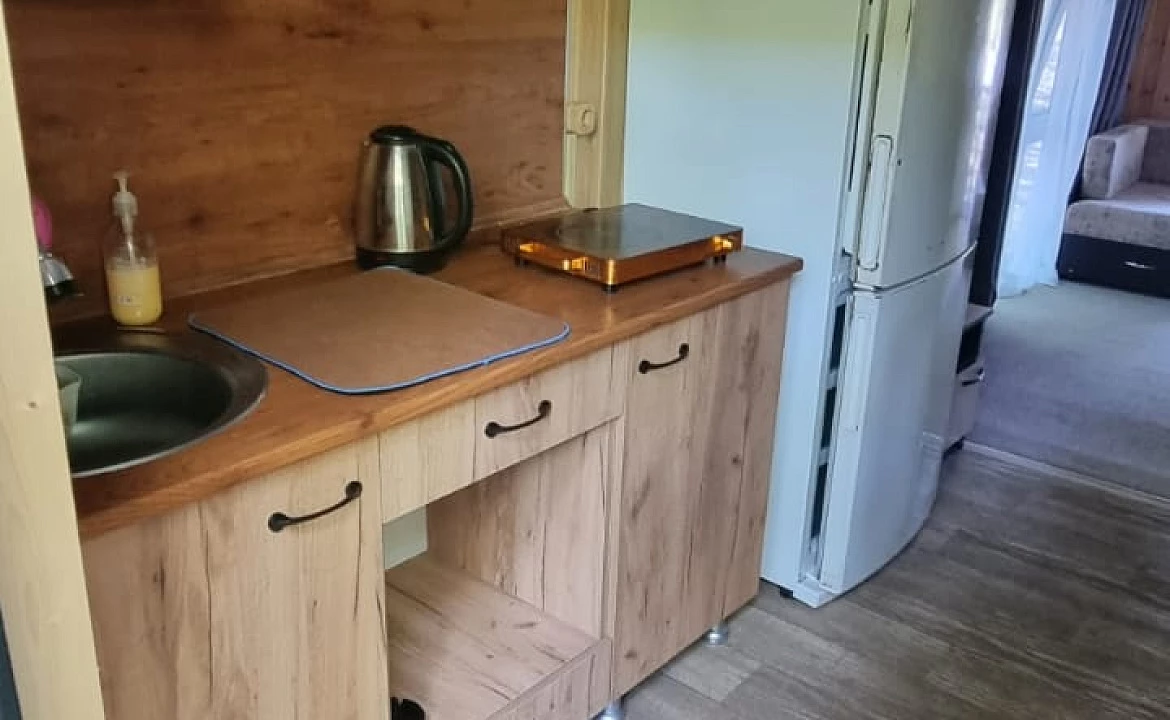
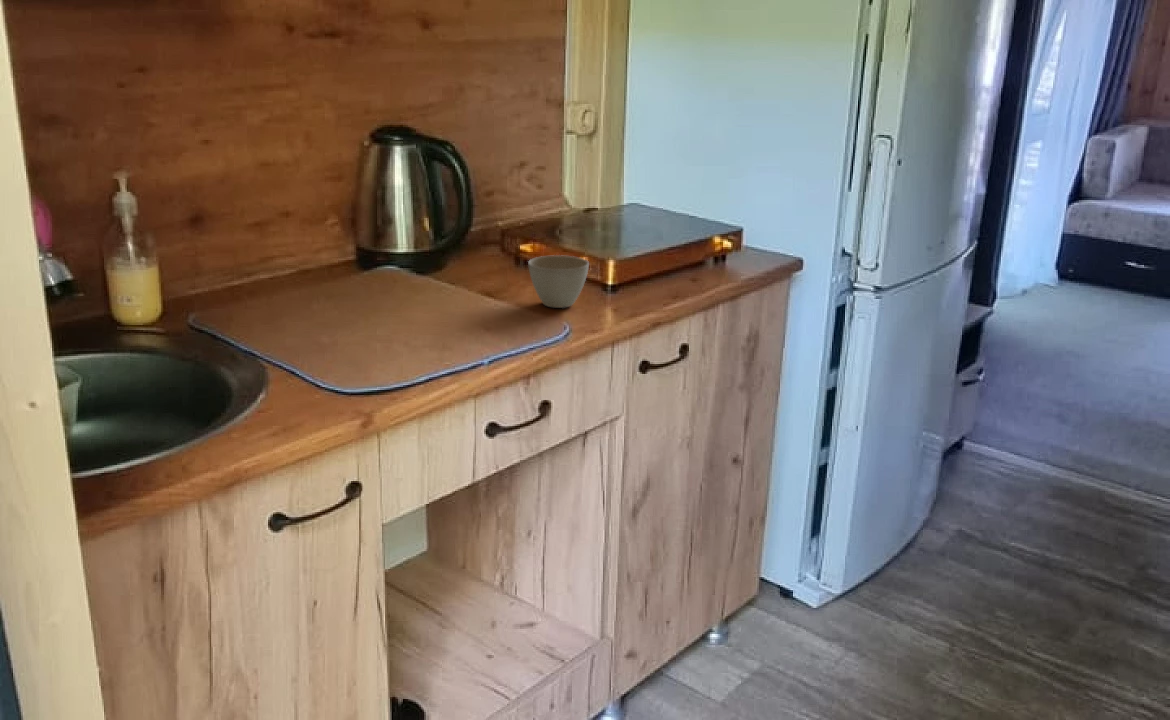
+ flower pot (558, 283)
